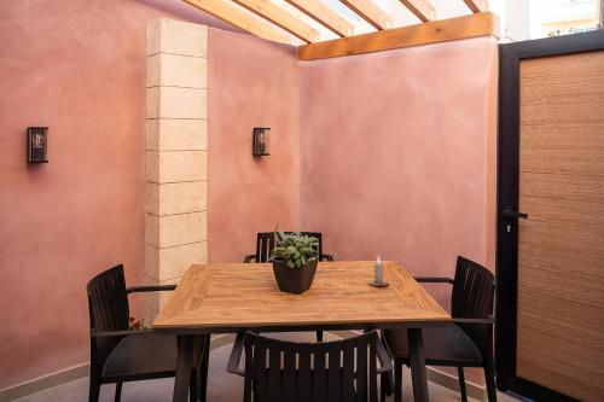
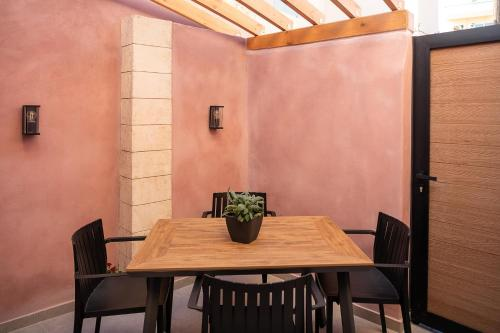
- candle (378, 269)
